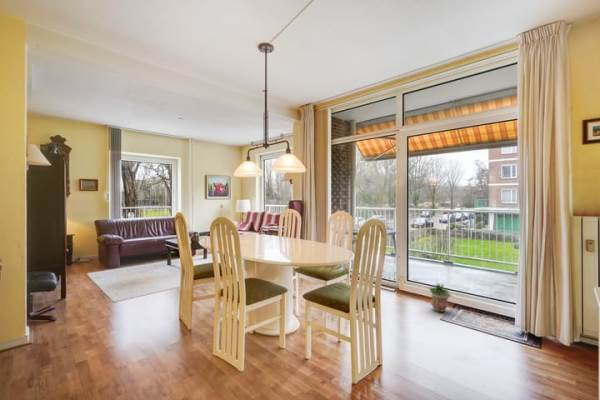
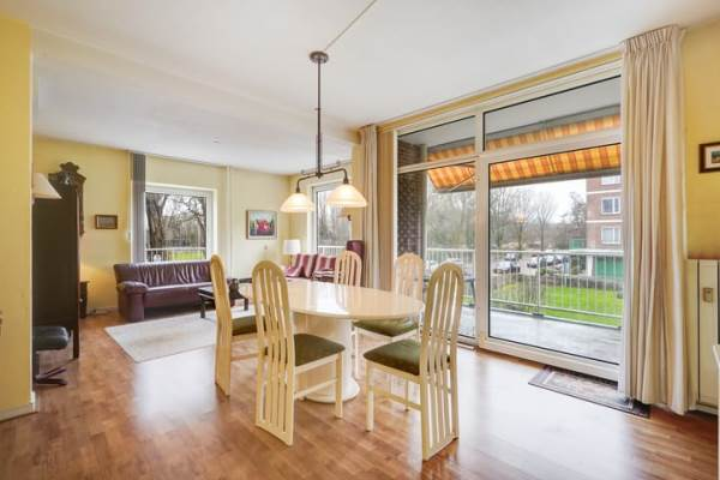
- potted plant (439, 296)
